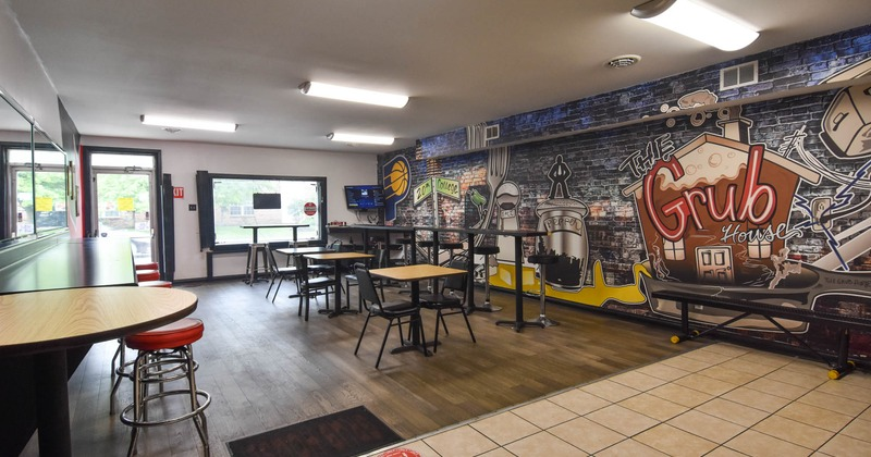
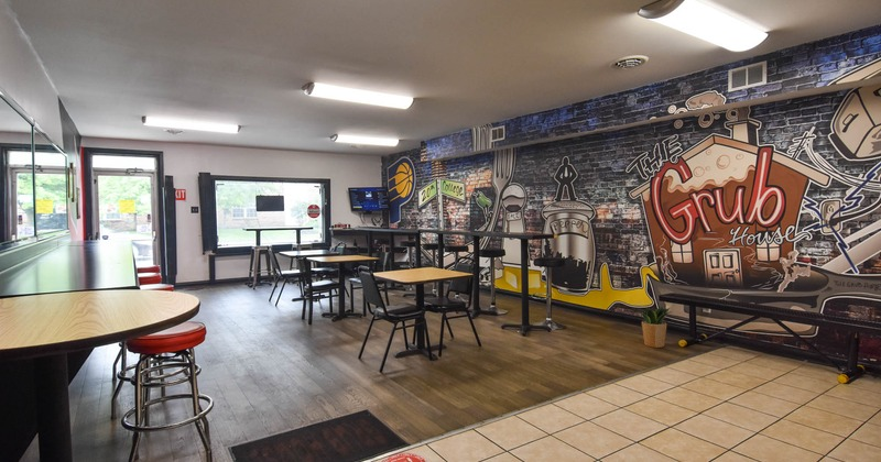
+ potted plant (656, 326)
